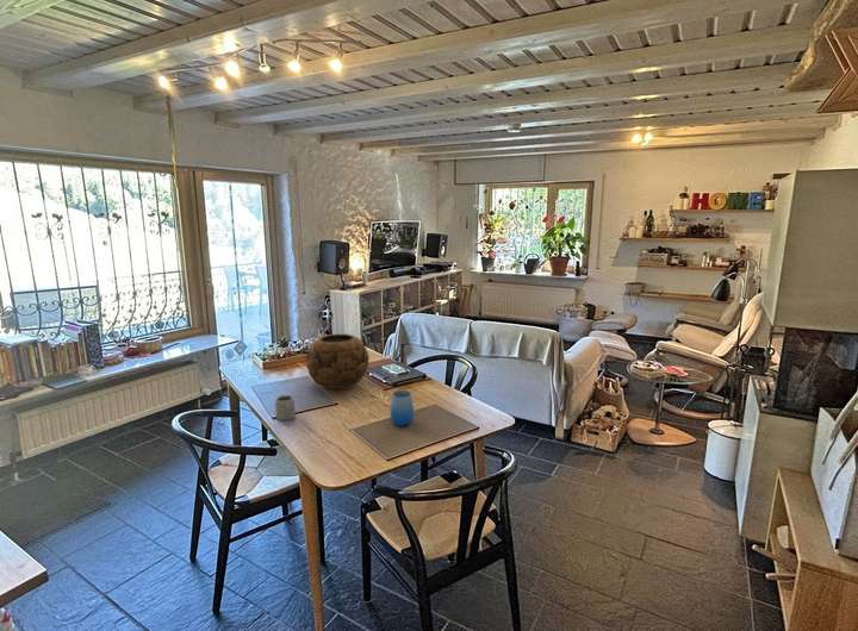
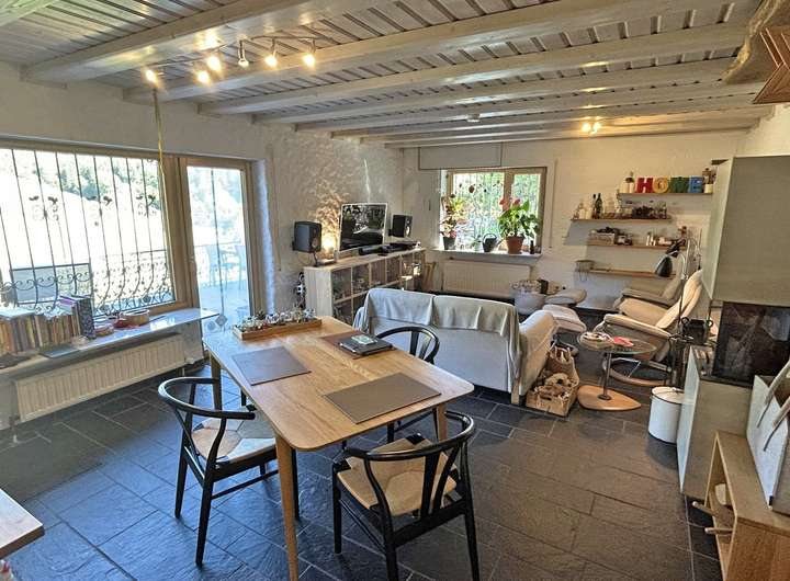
- decorative bowl (337, 361)
- cup (285, 408)
- cup (402, 407)
